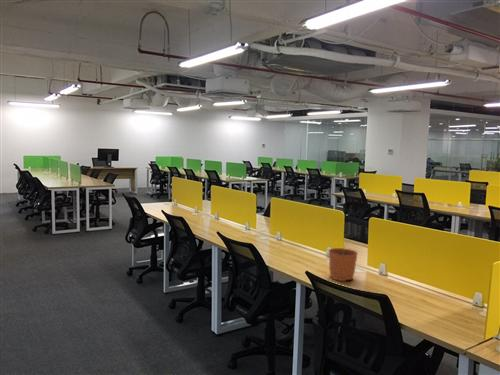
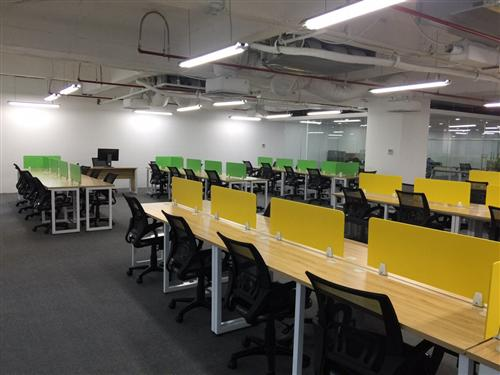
- plant pot (342, 258)
